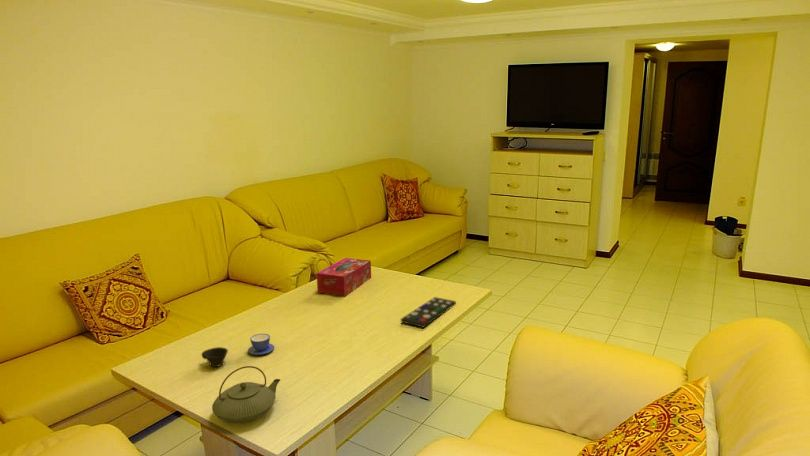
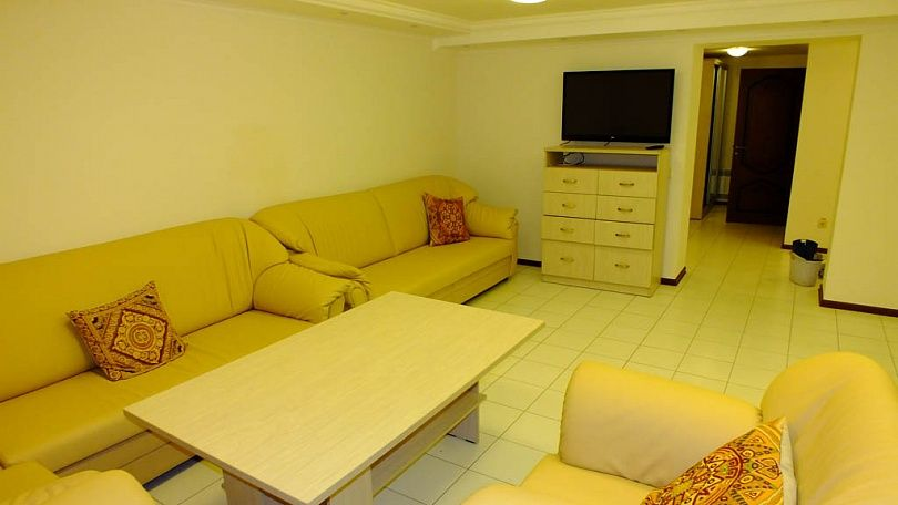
- teapot (247, 388)
- remote control (429, 310)
- cup (214, 357)
- tissue box (345, 275)
- teacup (260, 343)
